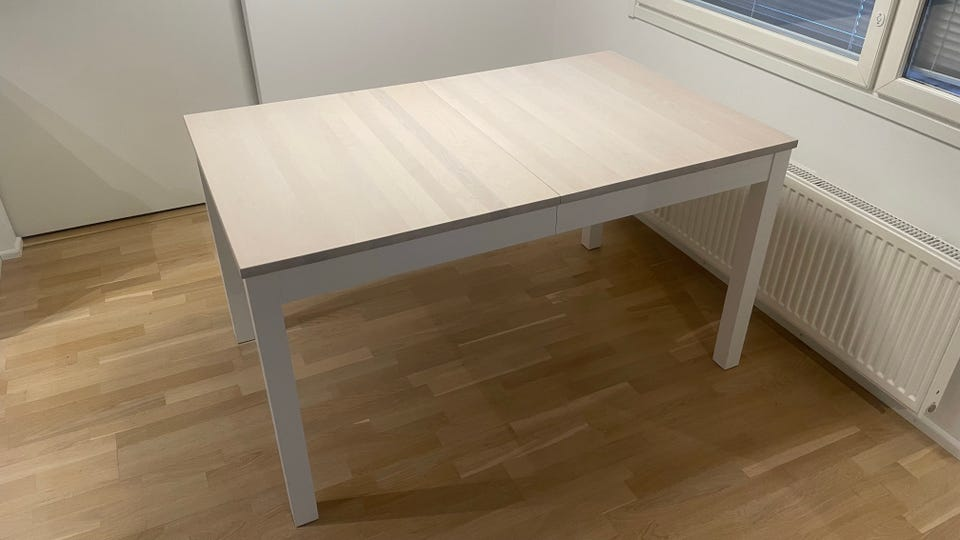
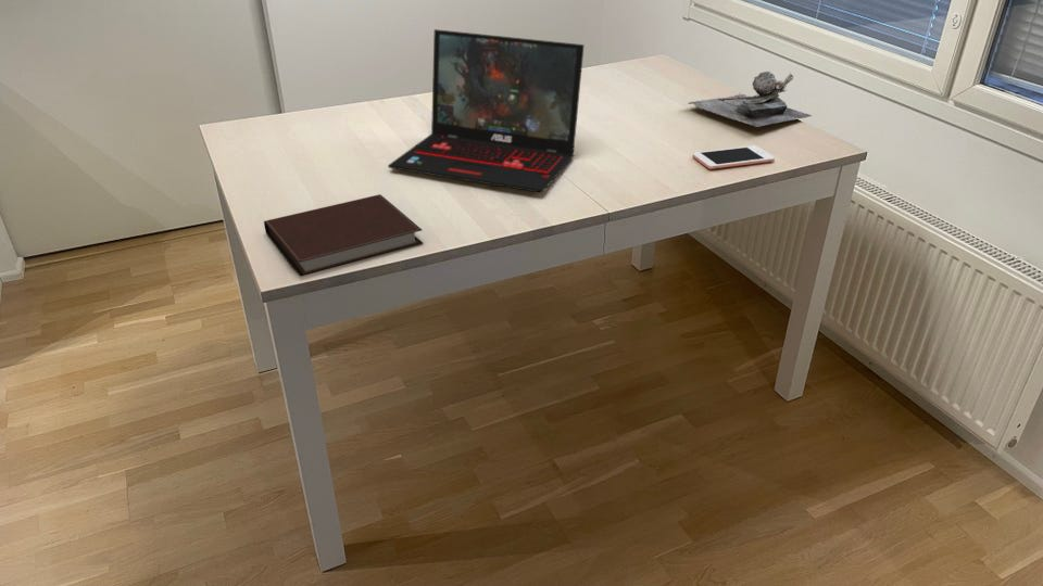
+ notebook (342, 231)
+ flower (754, 89)
+ laptop (485, 107)
+ cell phone (732, 156)
